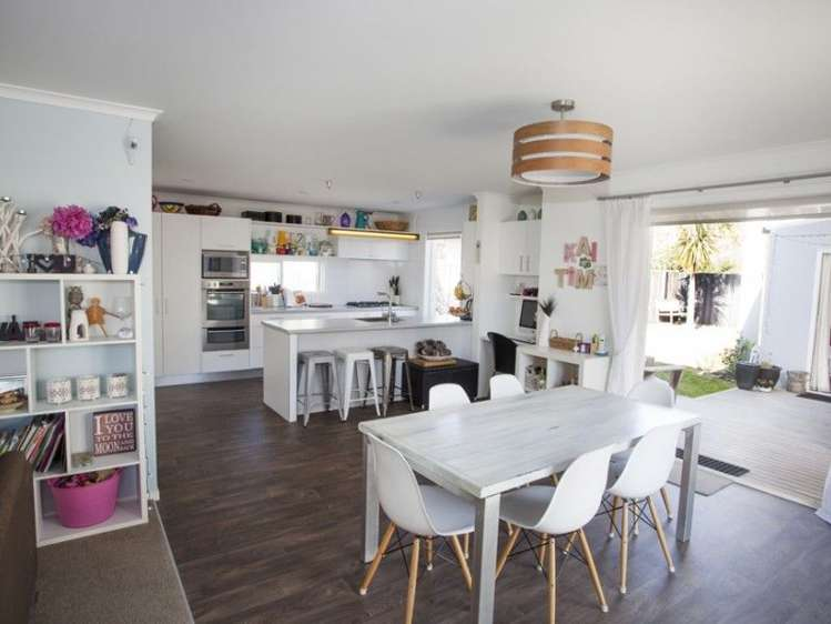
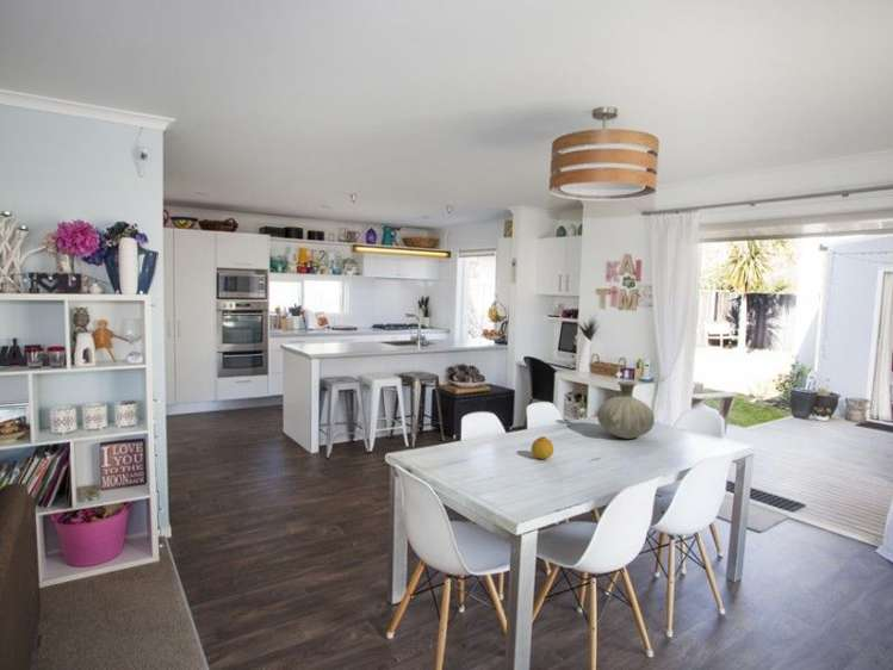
+ fruit (541, 447)
+ vase (625, 409)
